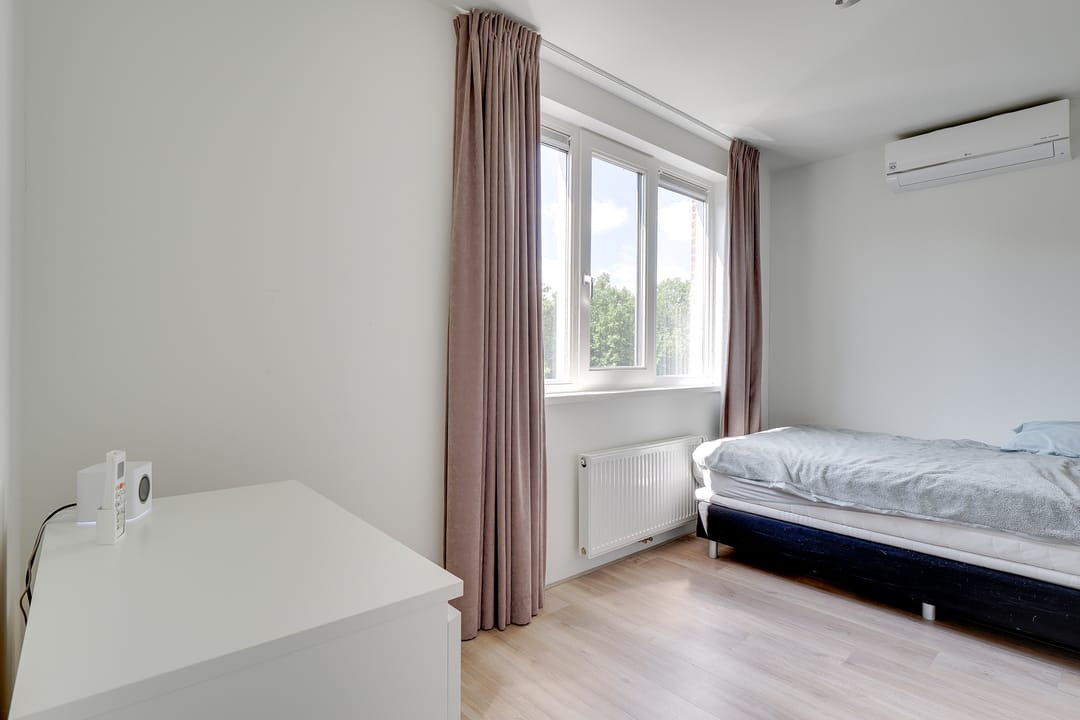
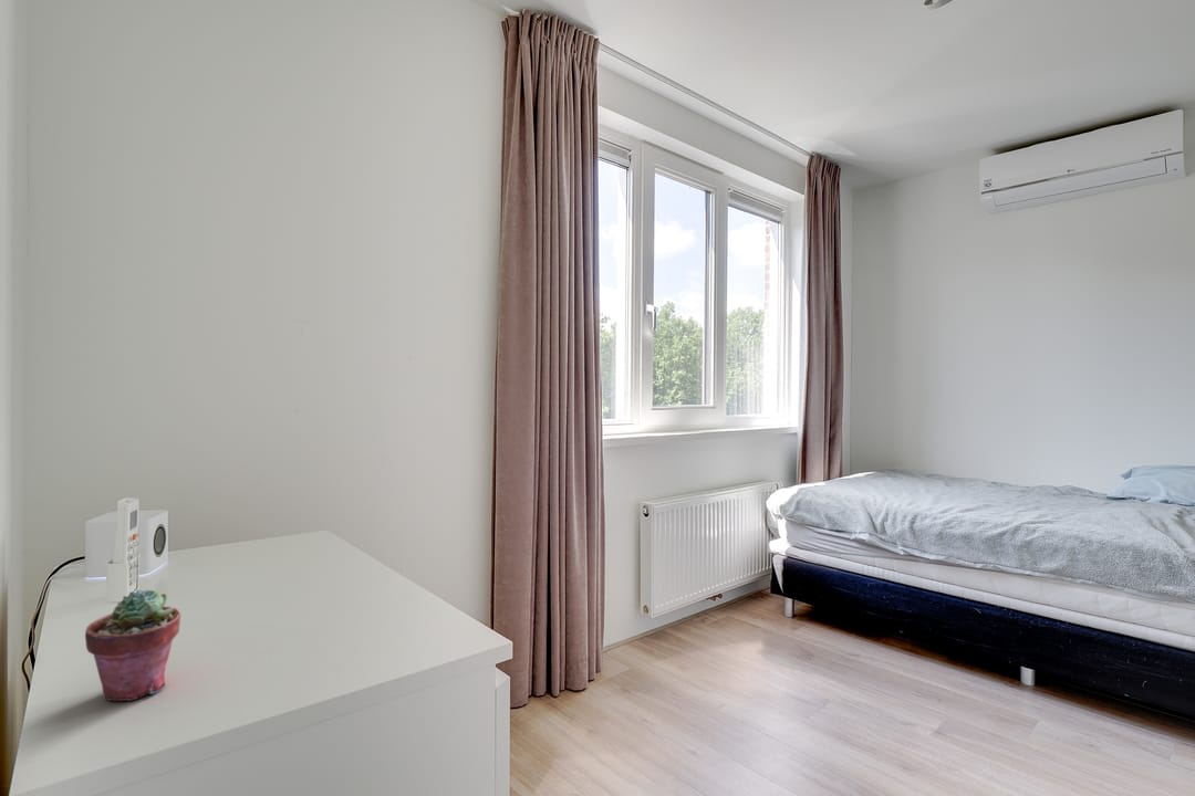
+ potted succulent (135, 639)
